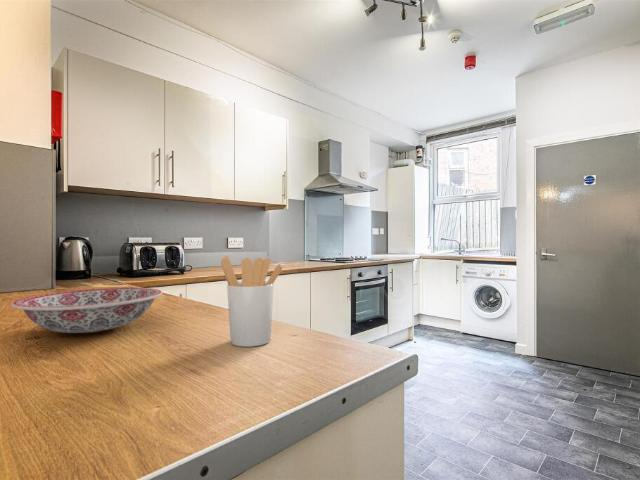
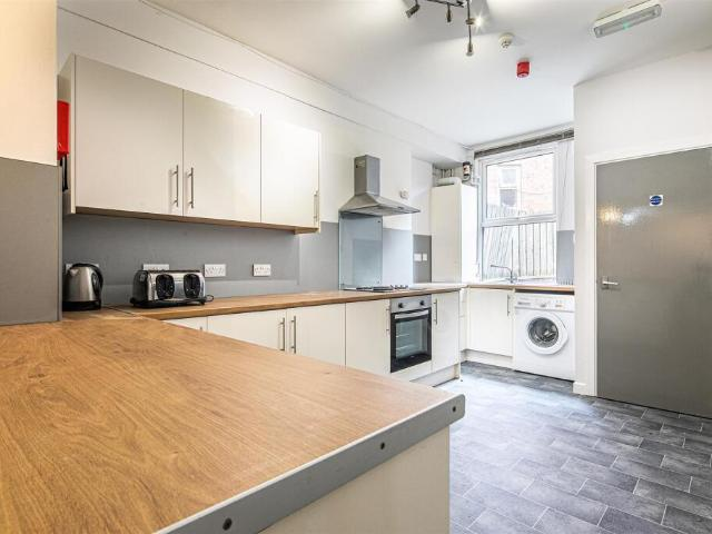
- utensil holder (252, 296)
- ceramic bowl (94, 312)
